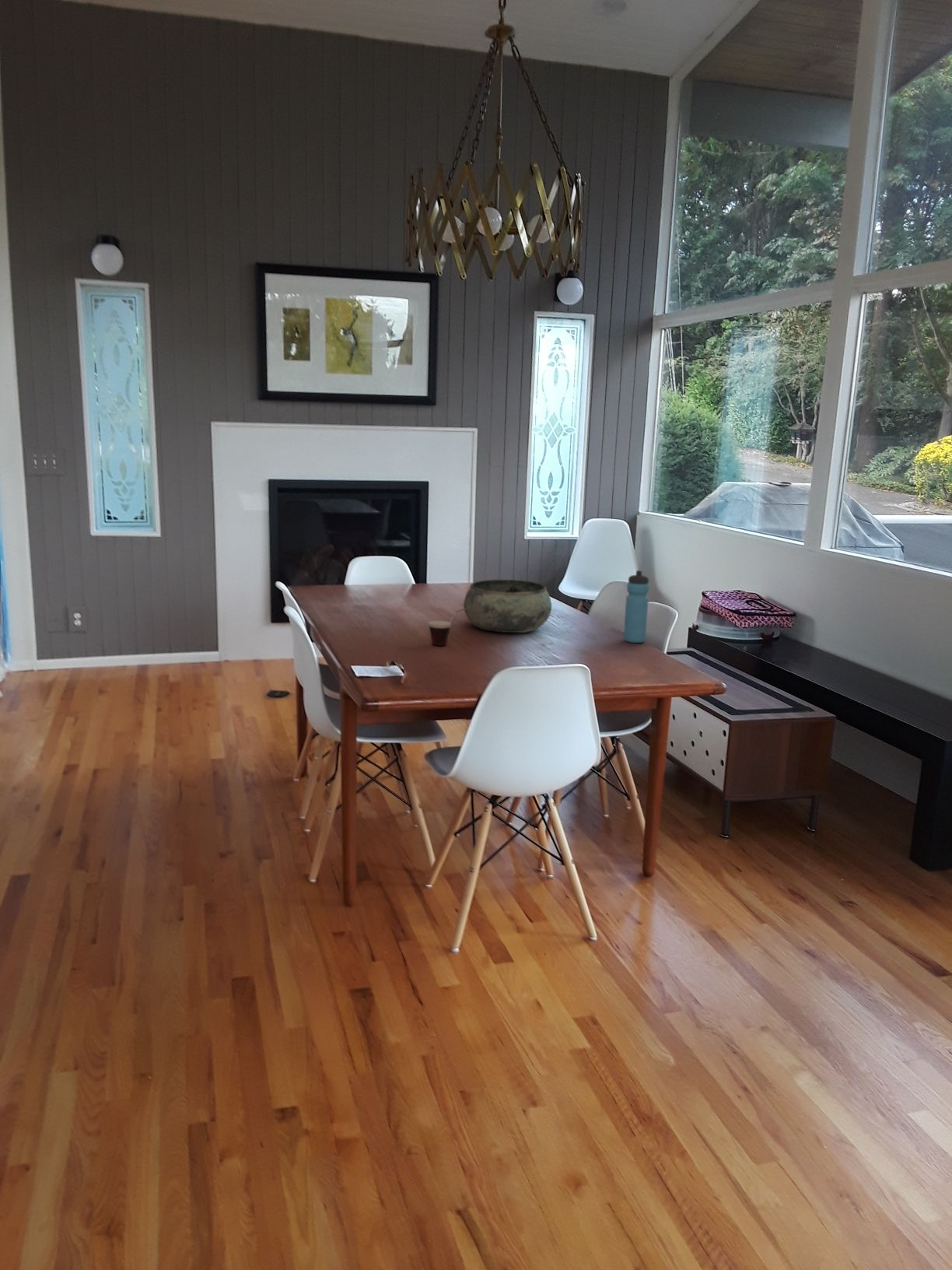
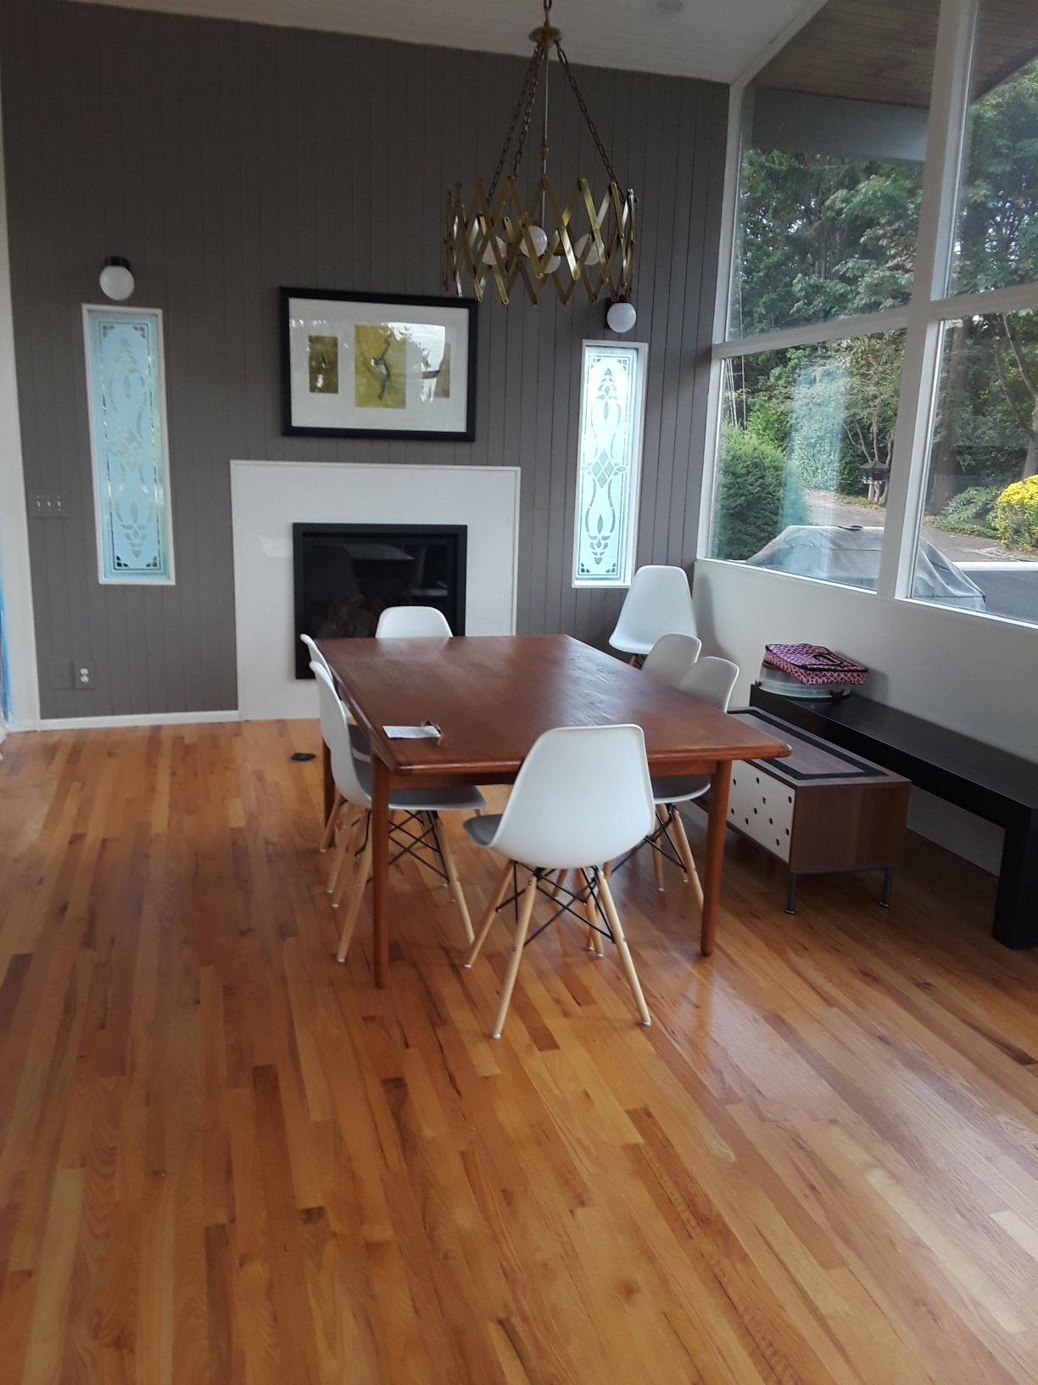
- bowl (507, 606)
- water bottle (636, 605)
- cup (449, 626)
